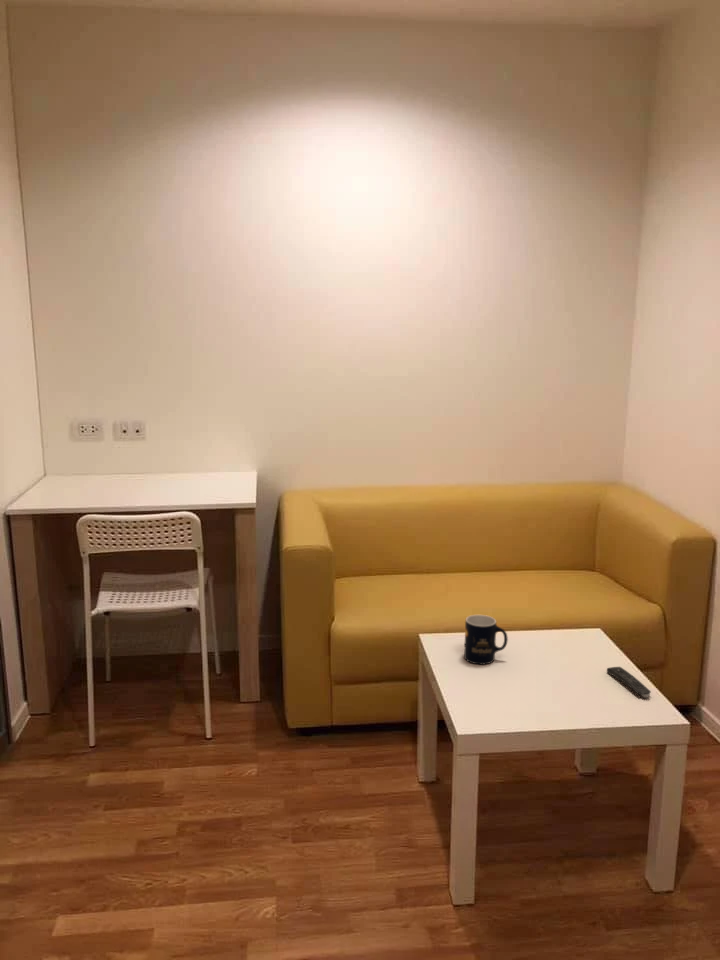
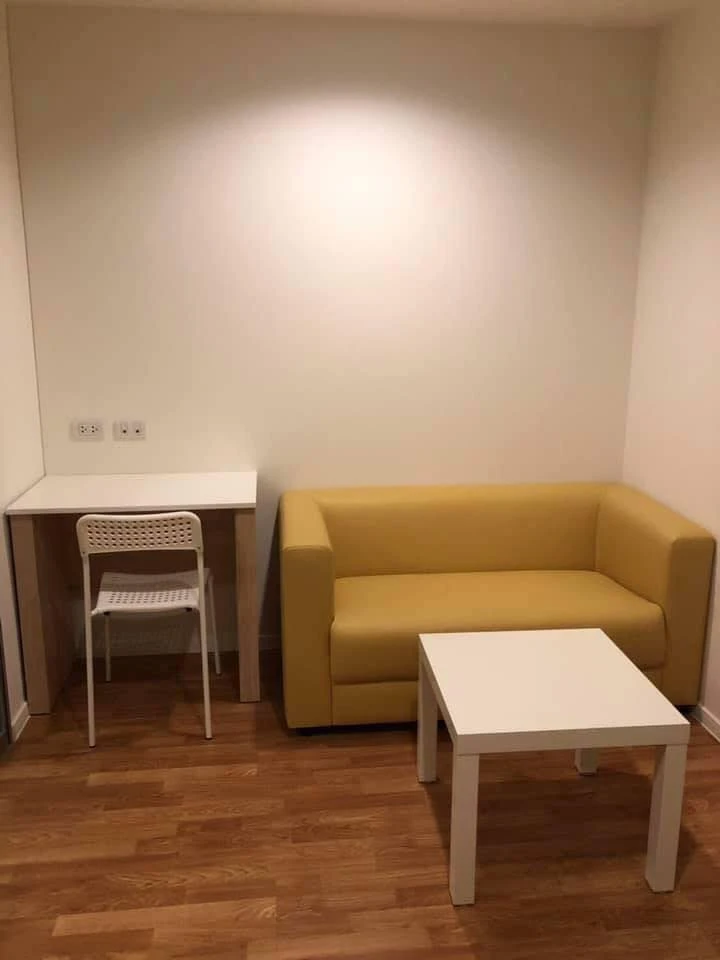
- mug (485, 639)
- remote control (629, 681)
